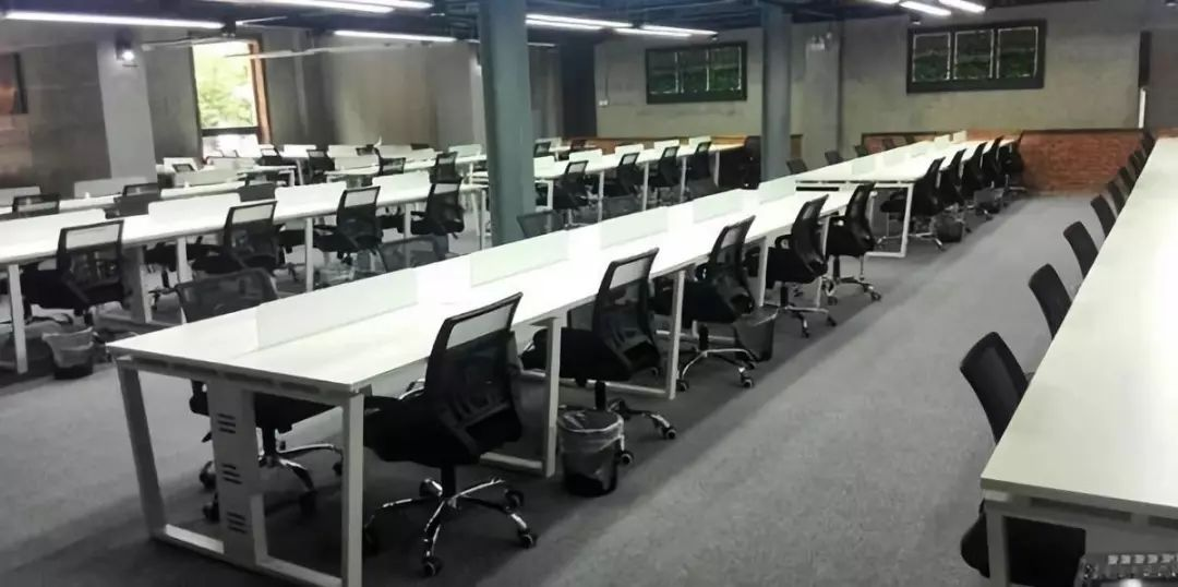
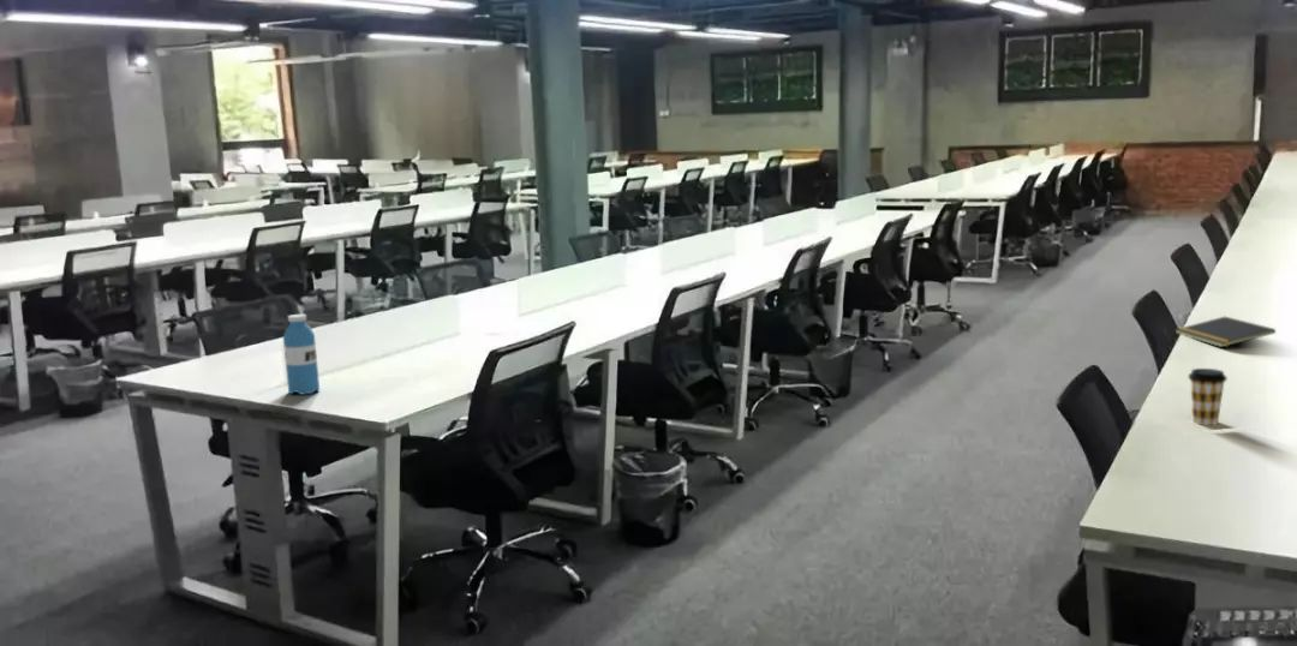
+ notepad (1223, 330)
+ coffee cup (1206, 396)
+ water bottle (300, 353)
